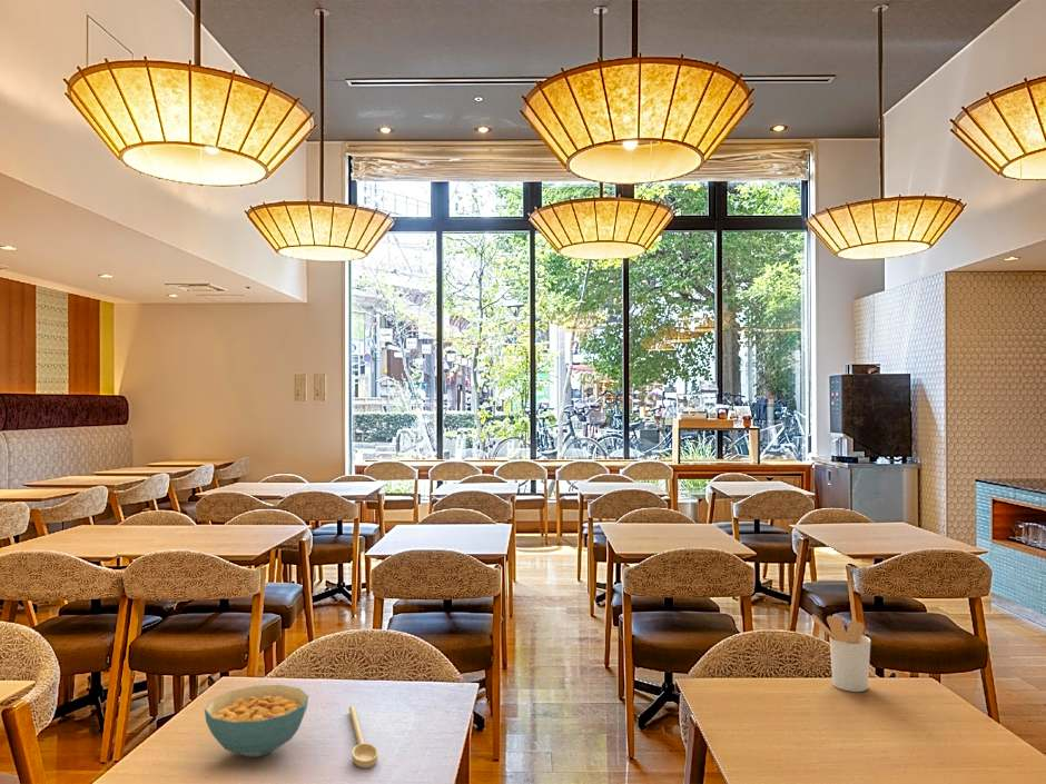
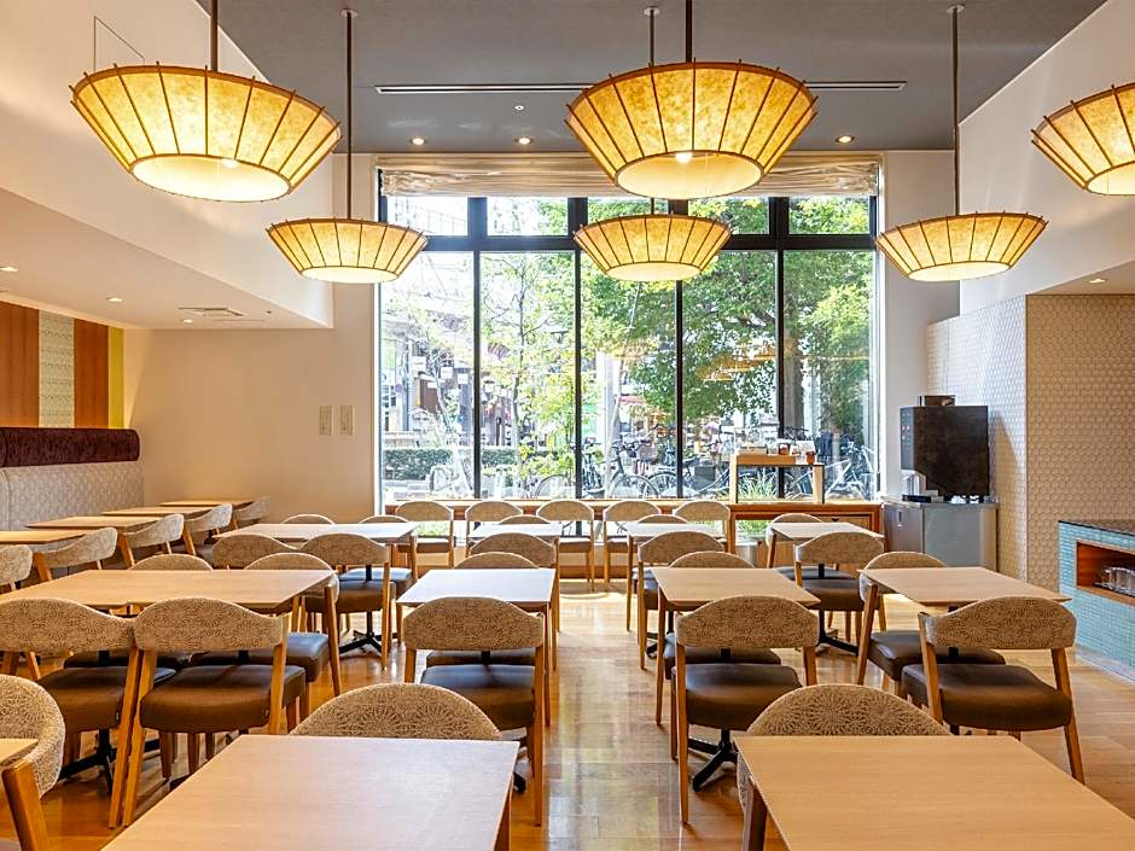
- utensil holder (839, 649)
- cereal bowl (257, 726)
- spoon (358, 733)
